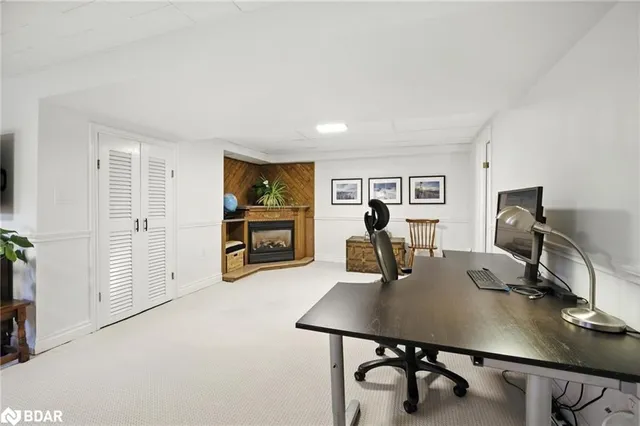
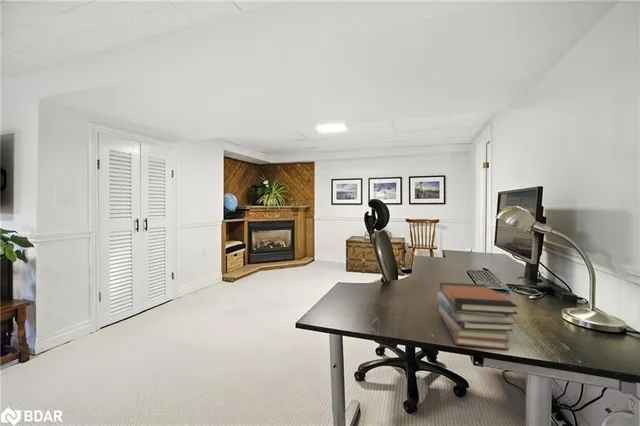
+ book stack (471, 311)
